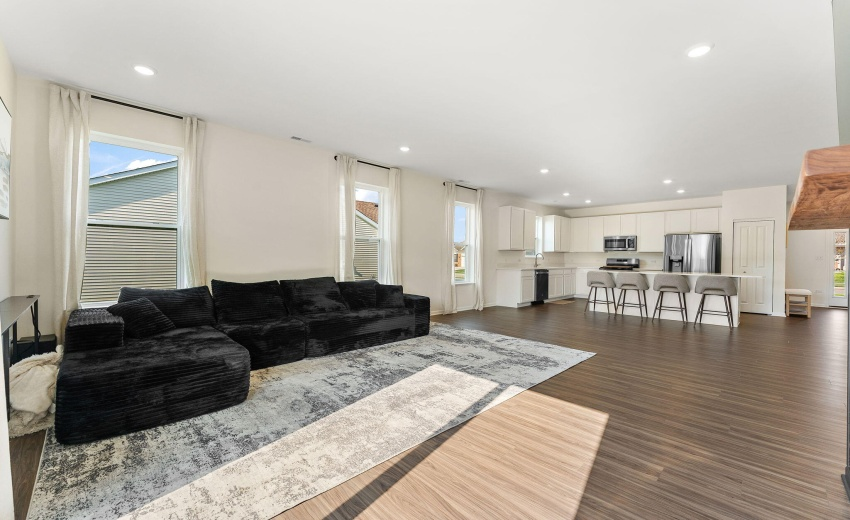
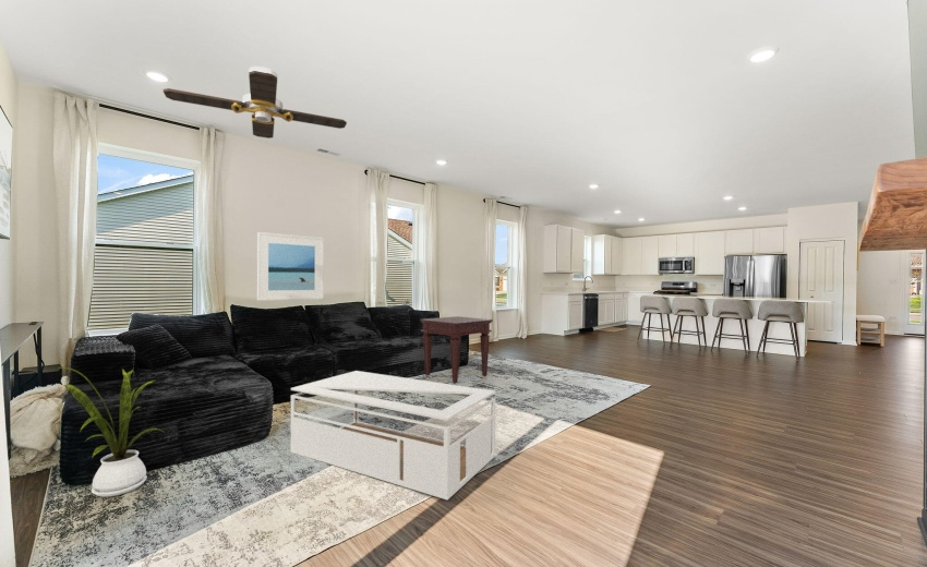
+ ceiling fan (263, 96)
+ house plant (112, 424)
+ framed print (292, 267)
+ side table (456, 347)
+ coffee table (392, 418)
